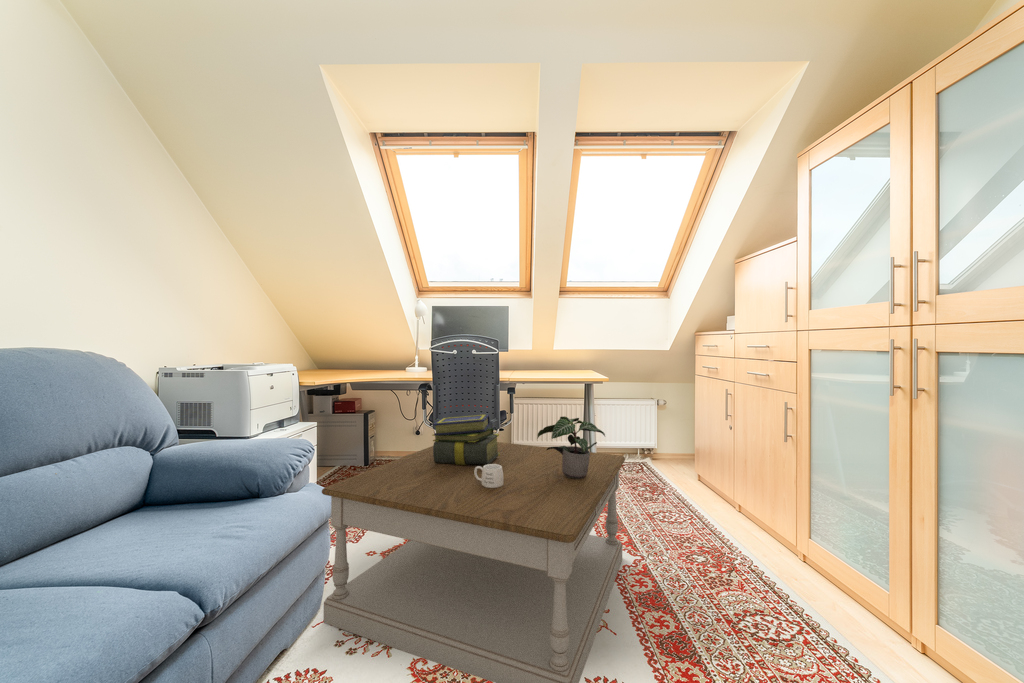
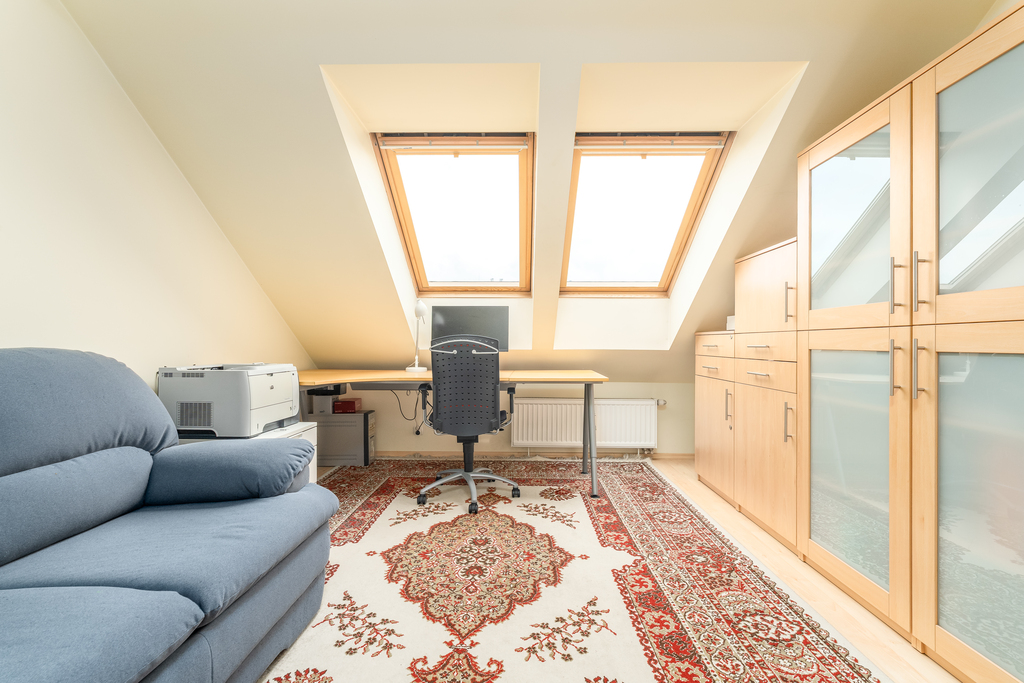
- potted plant (568, 446)
- stack of books (464, 438)
- mug (488, 474)
- coffee table (492, 527)
